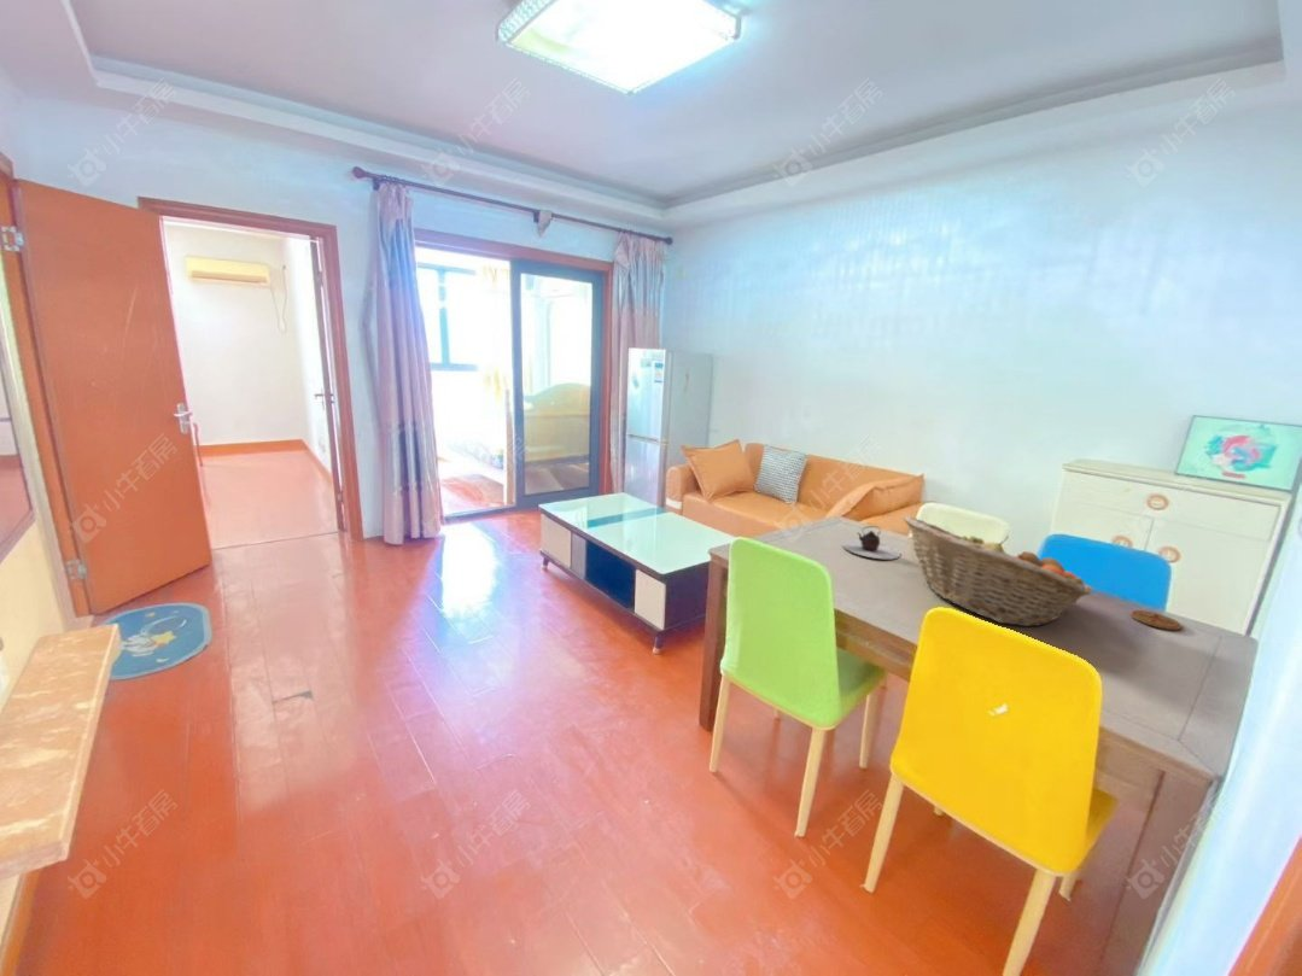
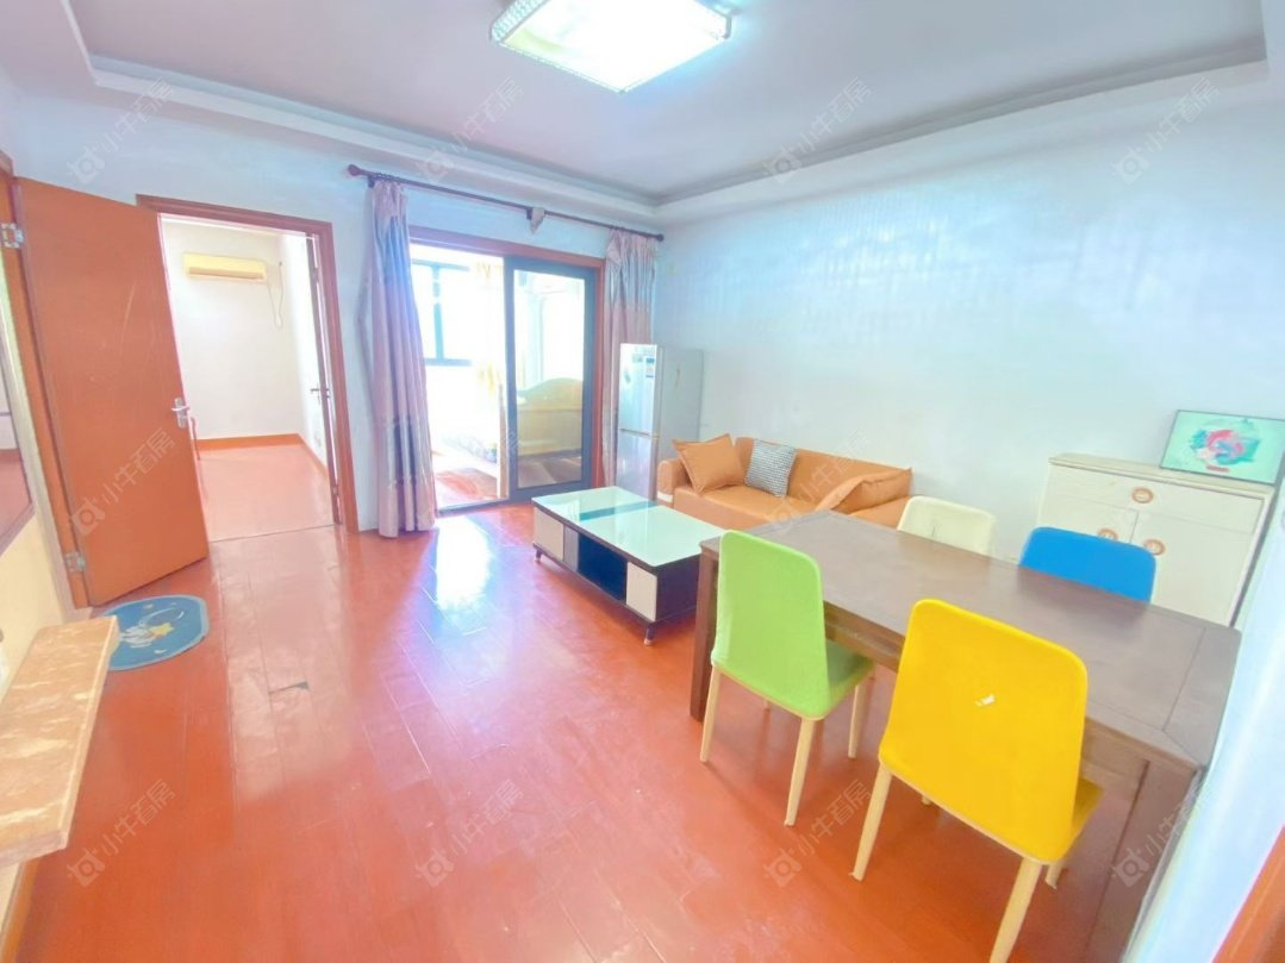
- fruit basket (986, 563)
- teapot (872, 537)
- coaster (1155, 619)
